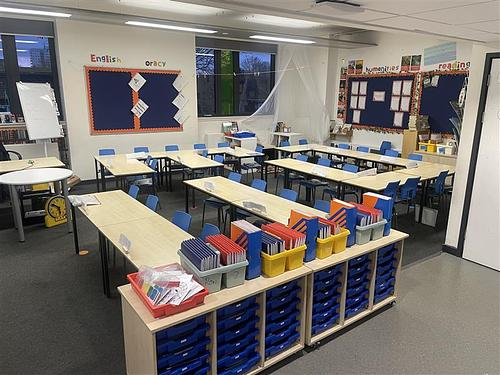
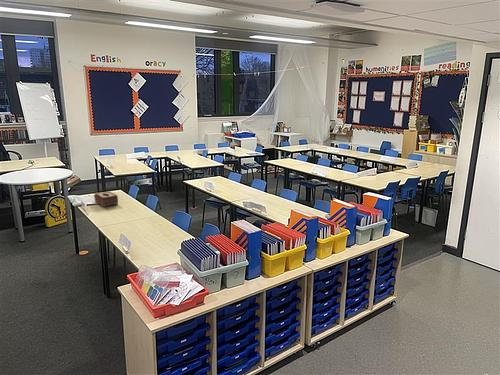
+ tissue box (106, 198)
